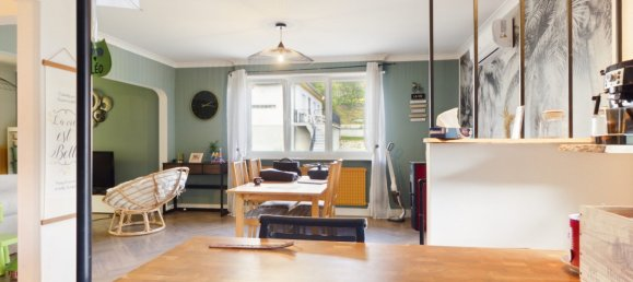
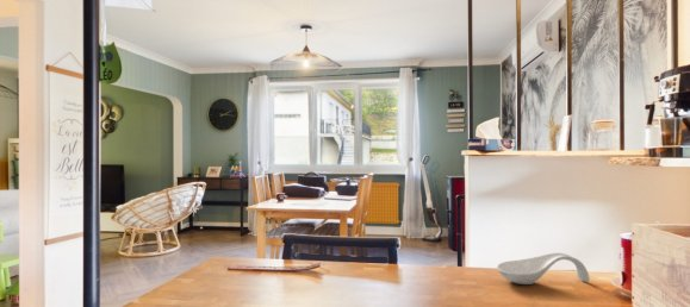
+ spoon rest (541, 267)
